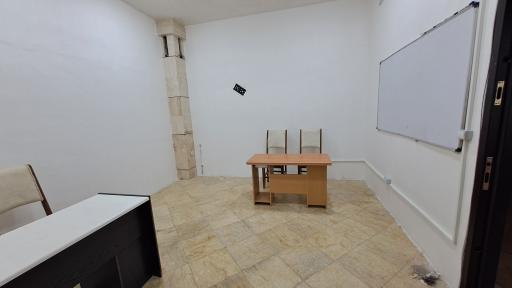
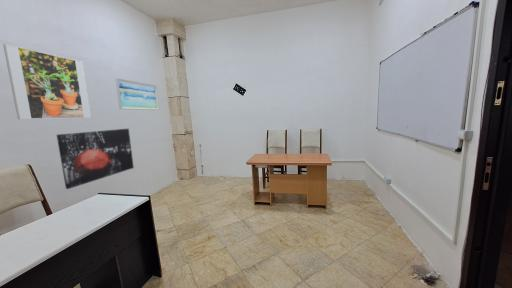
+ wall art (140, 96)
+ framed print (54, 87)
+ wall art (101, 154)
